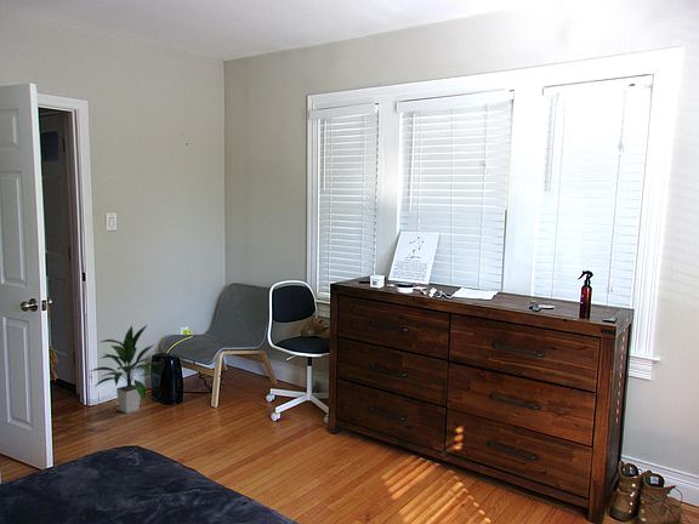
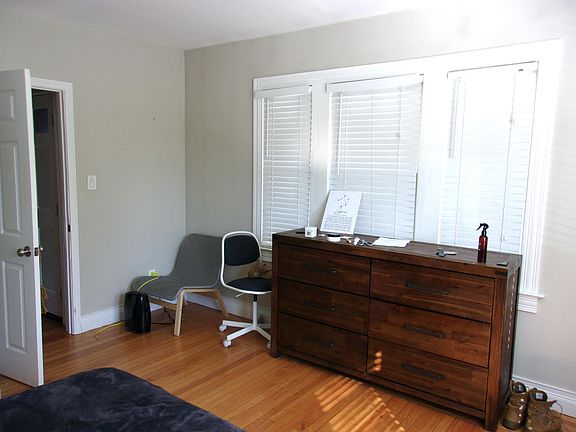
- indoor plant (127, 369)
